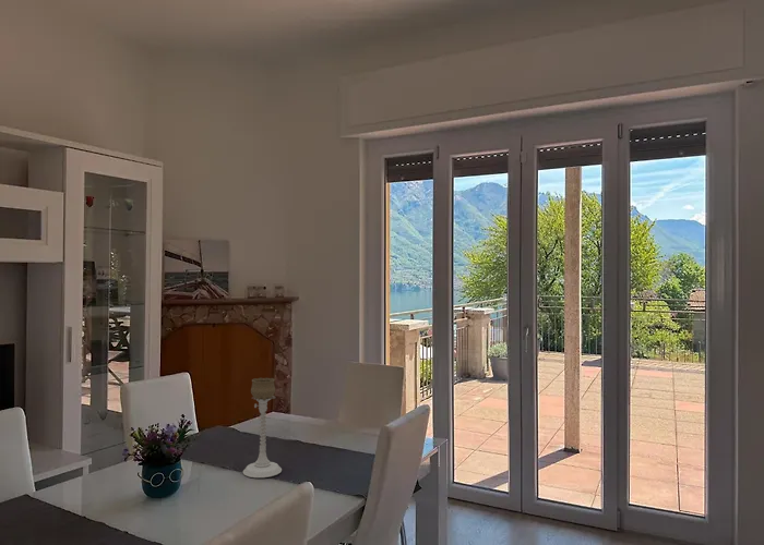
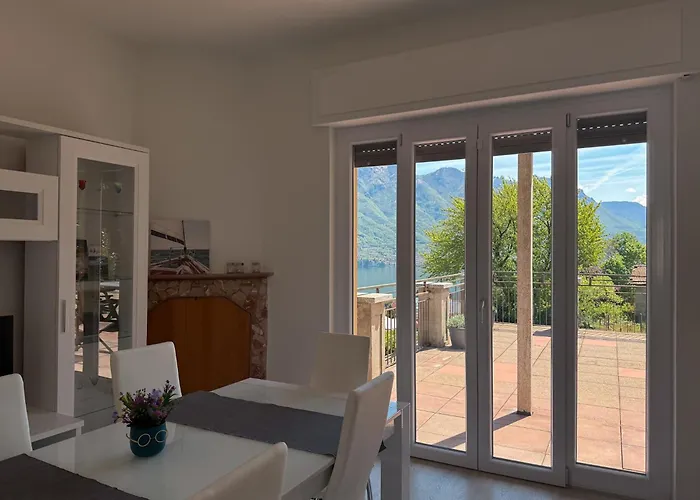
- candle holder (262, 425)
